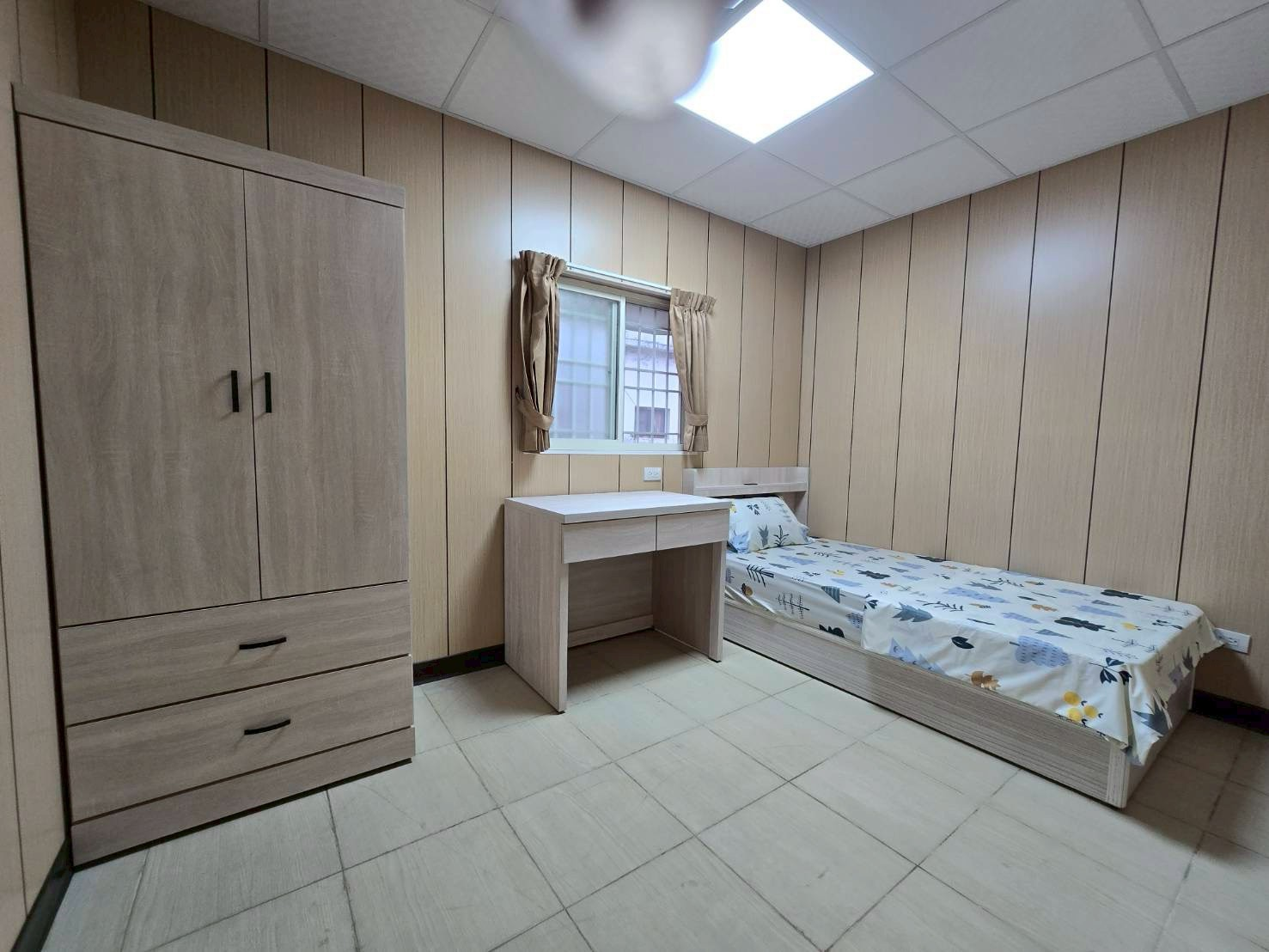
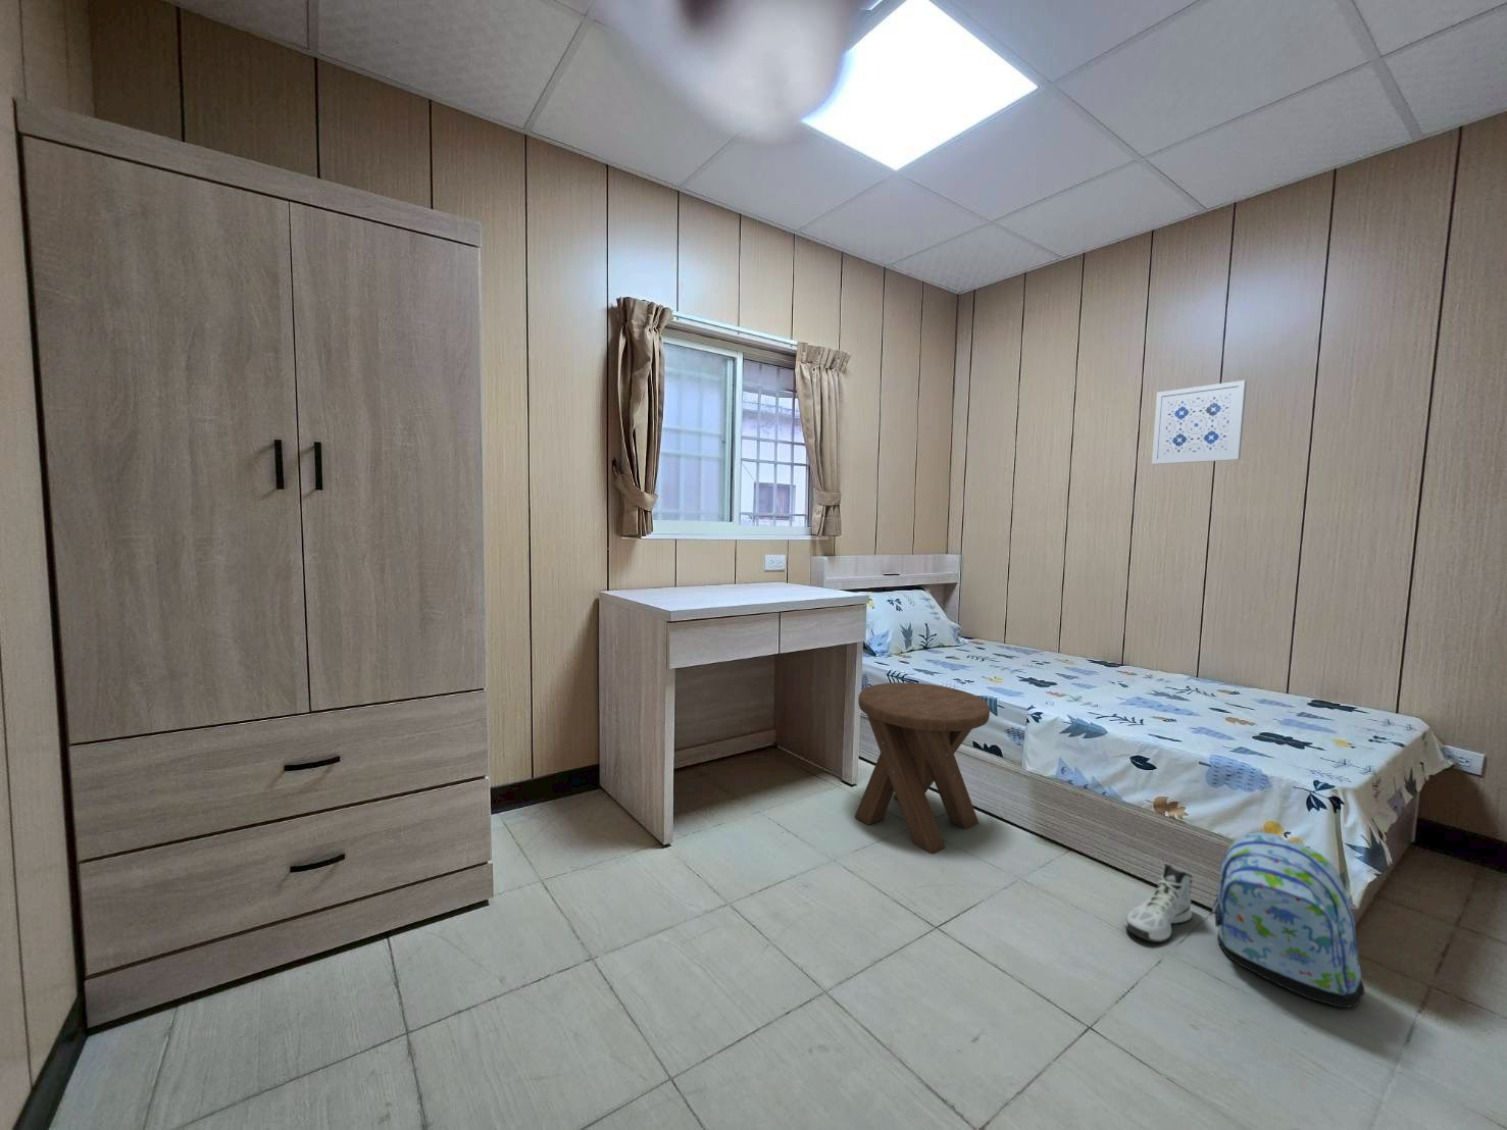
+ wall art (1197, 424)
+ sneaker (1158, 895)
+ backpack (1281, 909)
+ music stool (919, 760)
